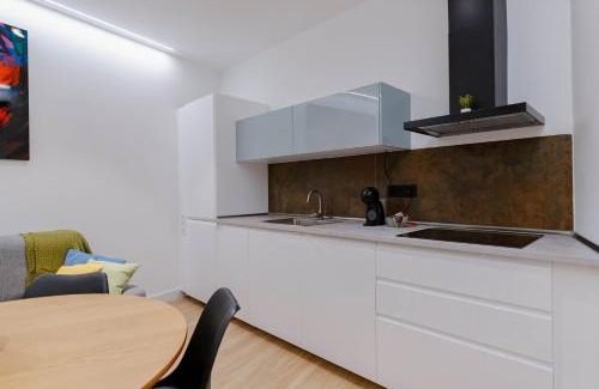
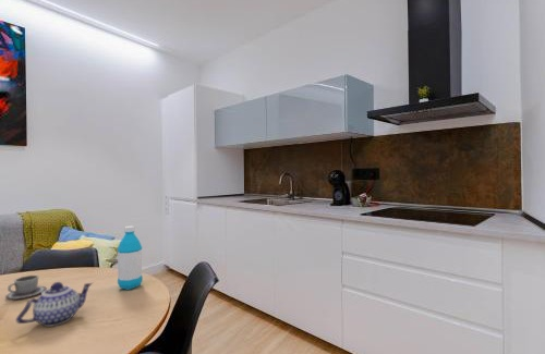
+ teapot (58, 301)
+ water bottle (130, 256)
+ cup (26, 285)
